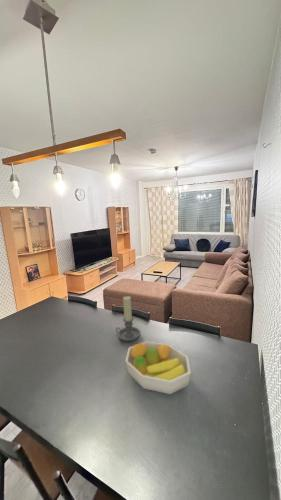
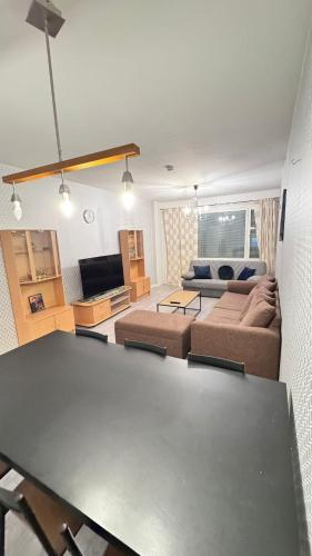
- candle holder (126, 316)
- fruit bowl (156, 363)
